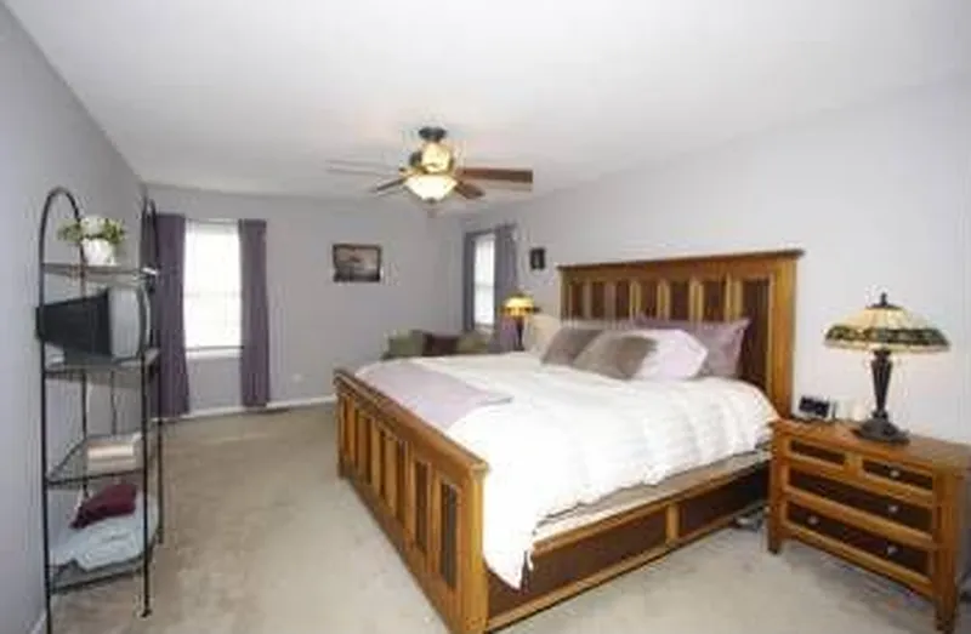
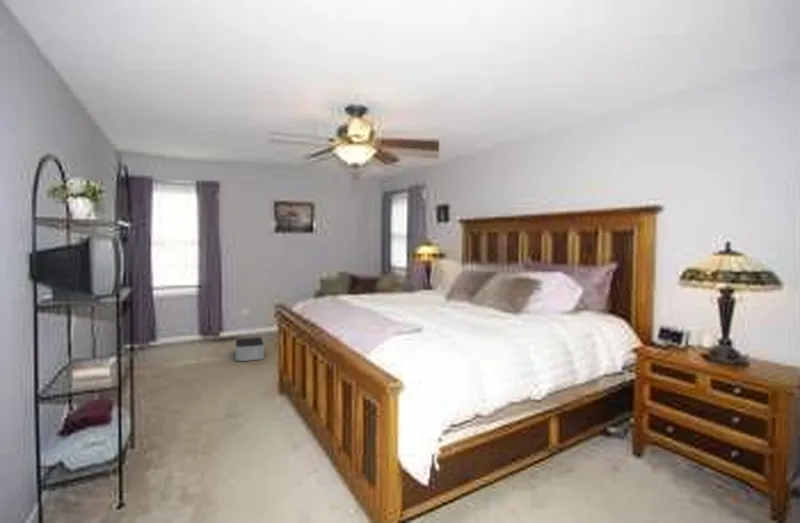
+ storage bin (249, 348)
